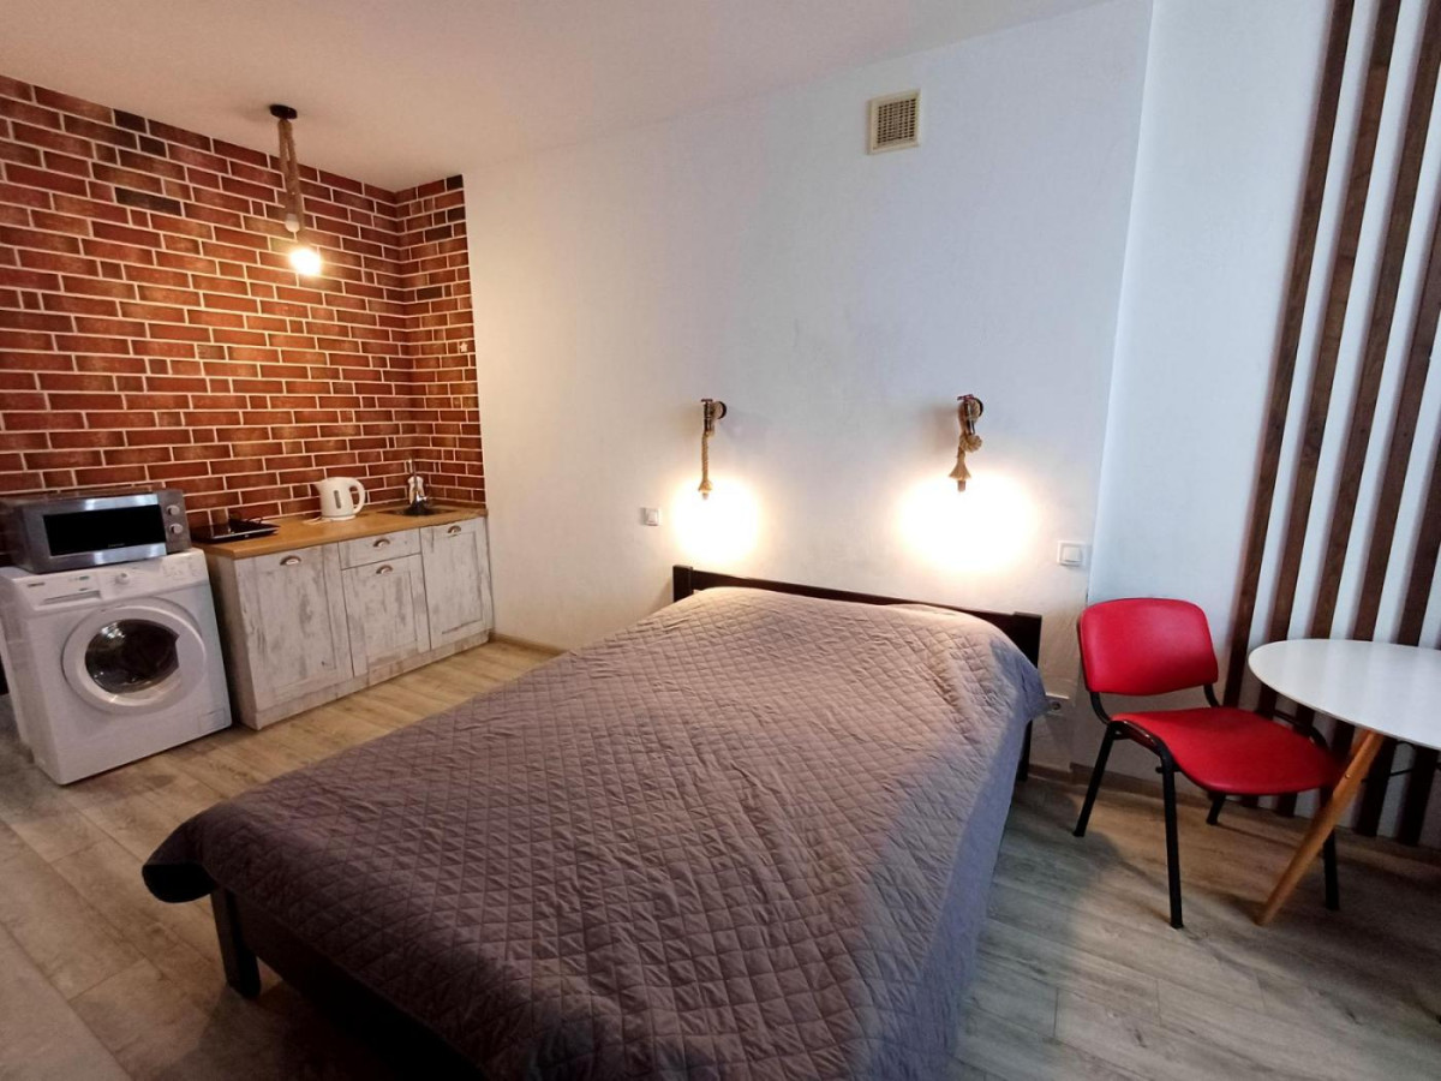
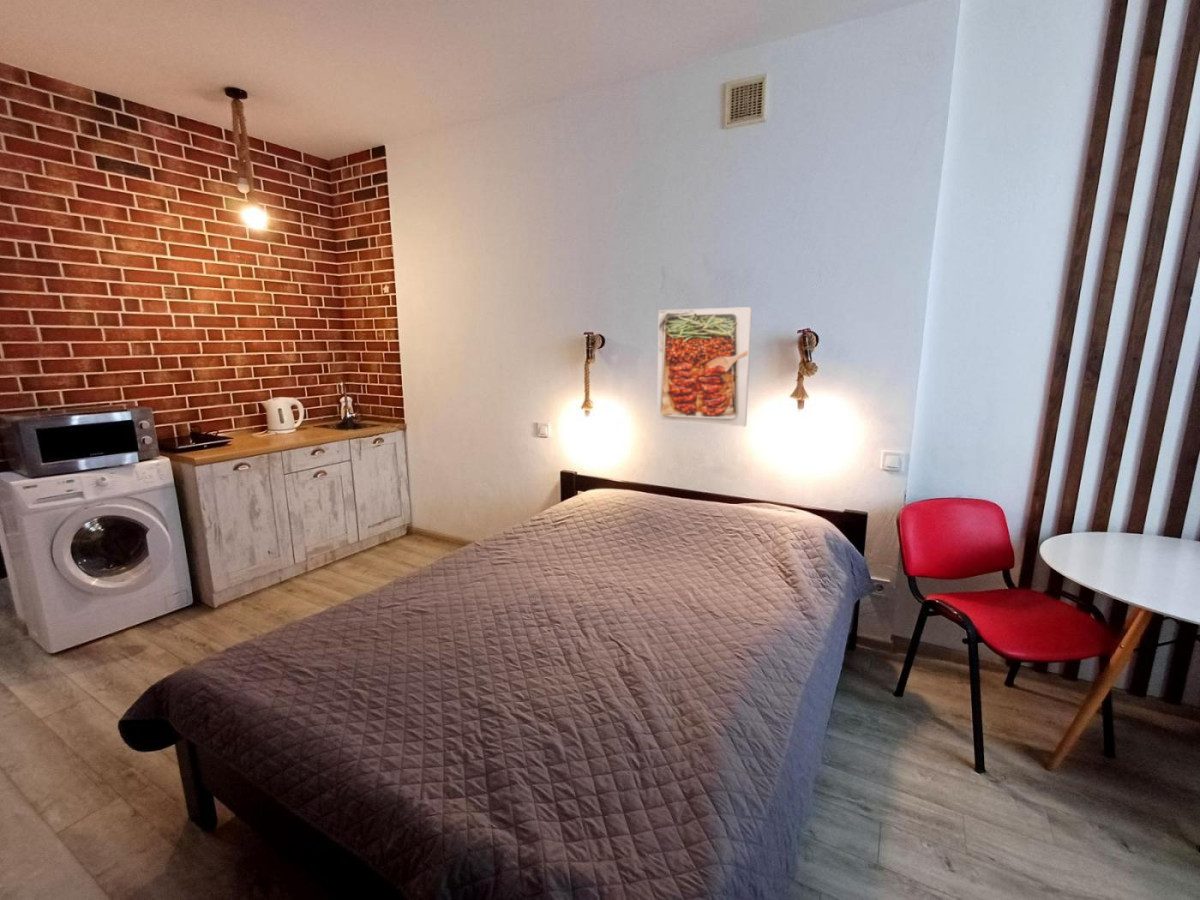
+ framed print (701, 367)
